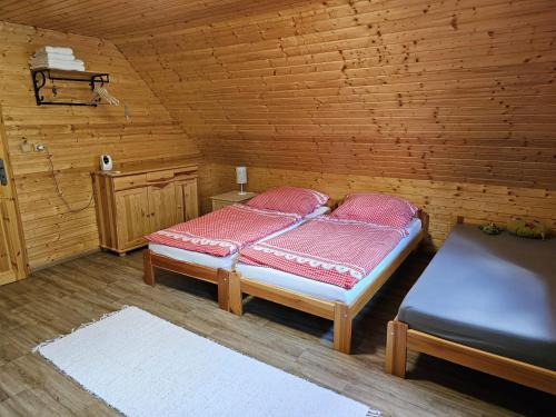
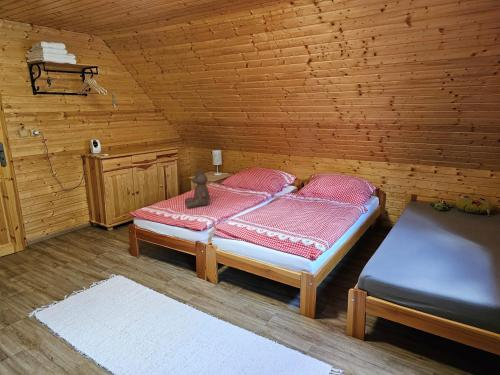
+ teddy bear (196, 187)
